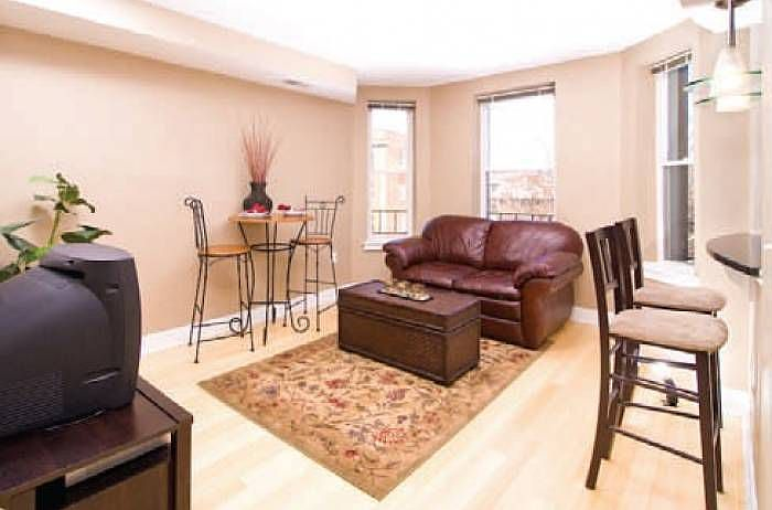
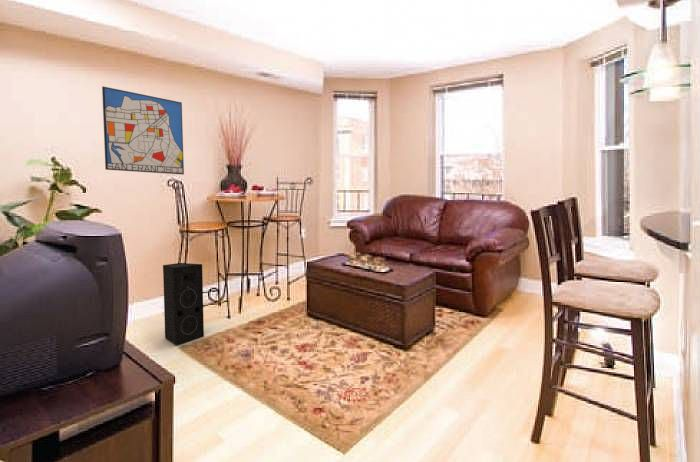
+ speaker (181, 301)
+ wall art (146, 133)
